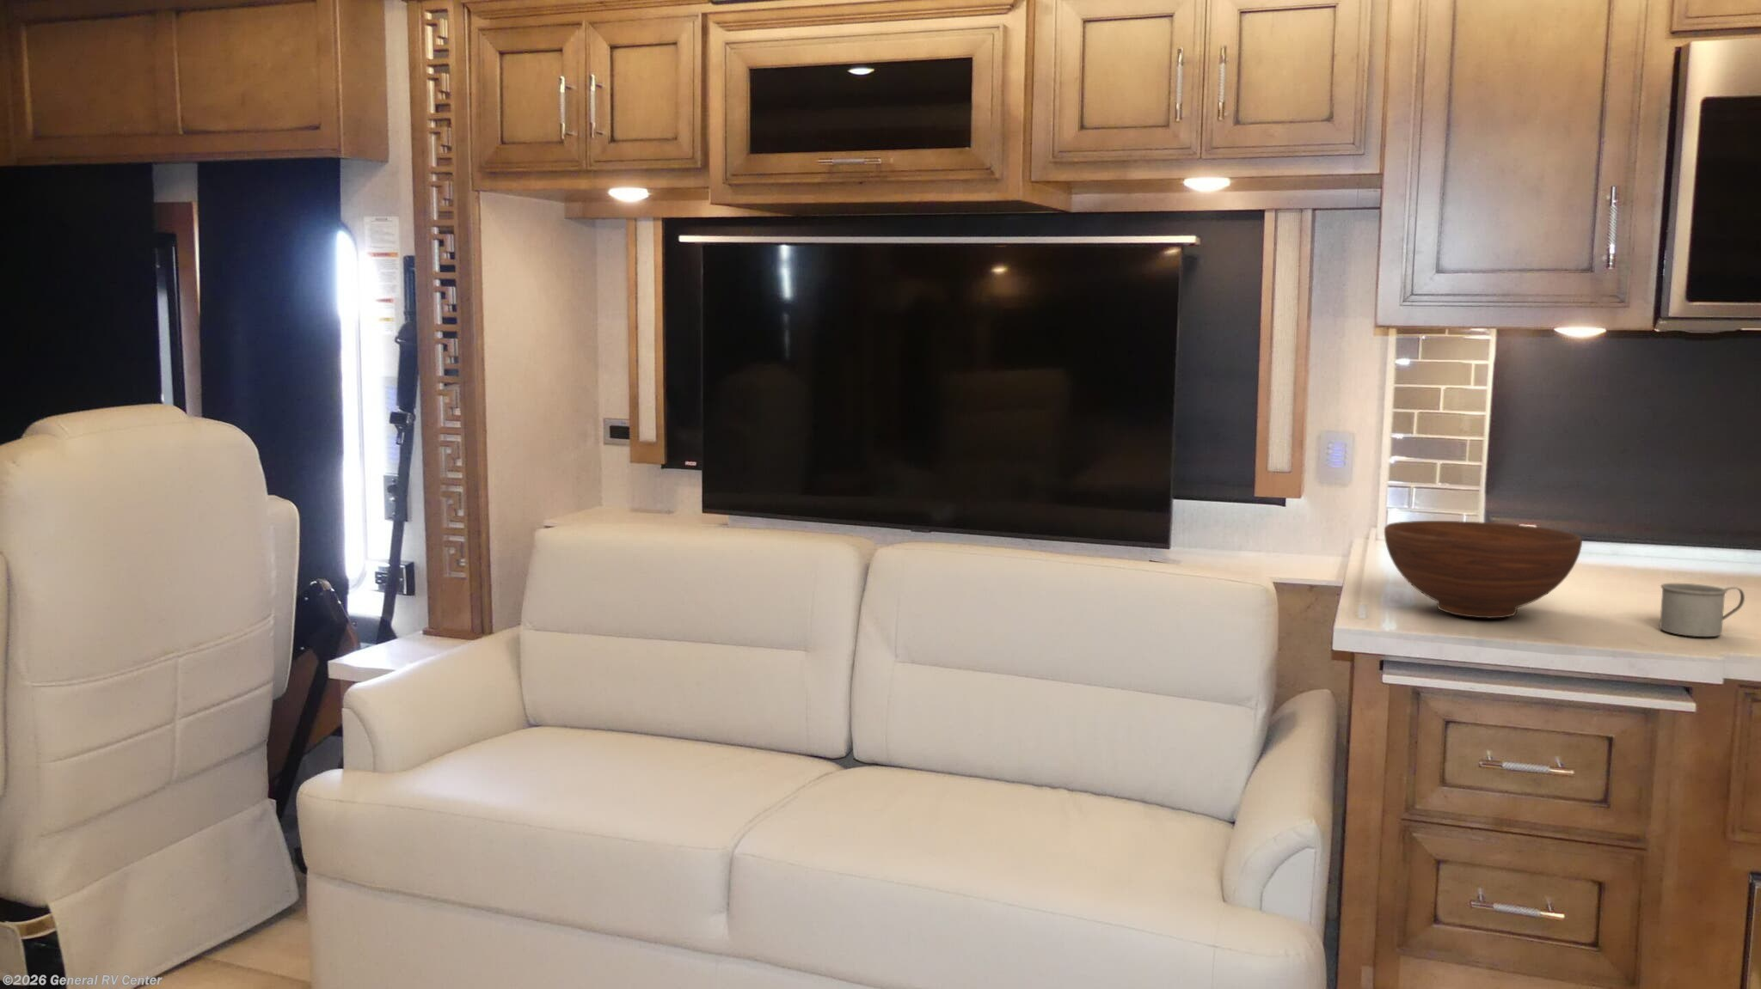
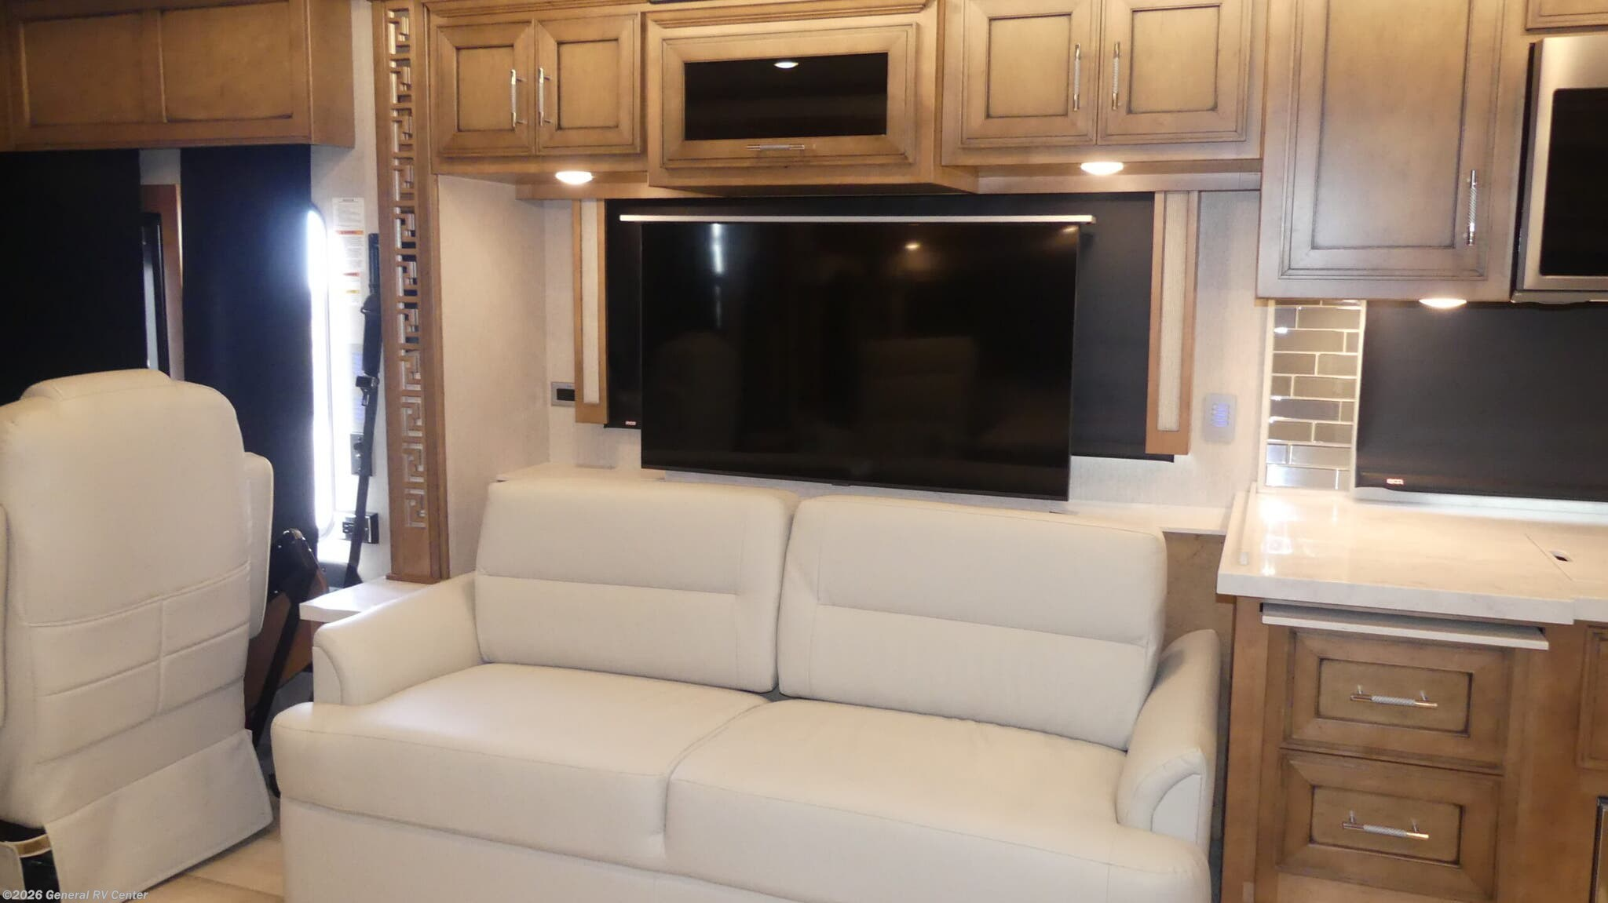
- fruit bowl (1478, 572)
- mug (1697, 608)
